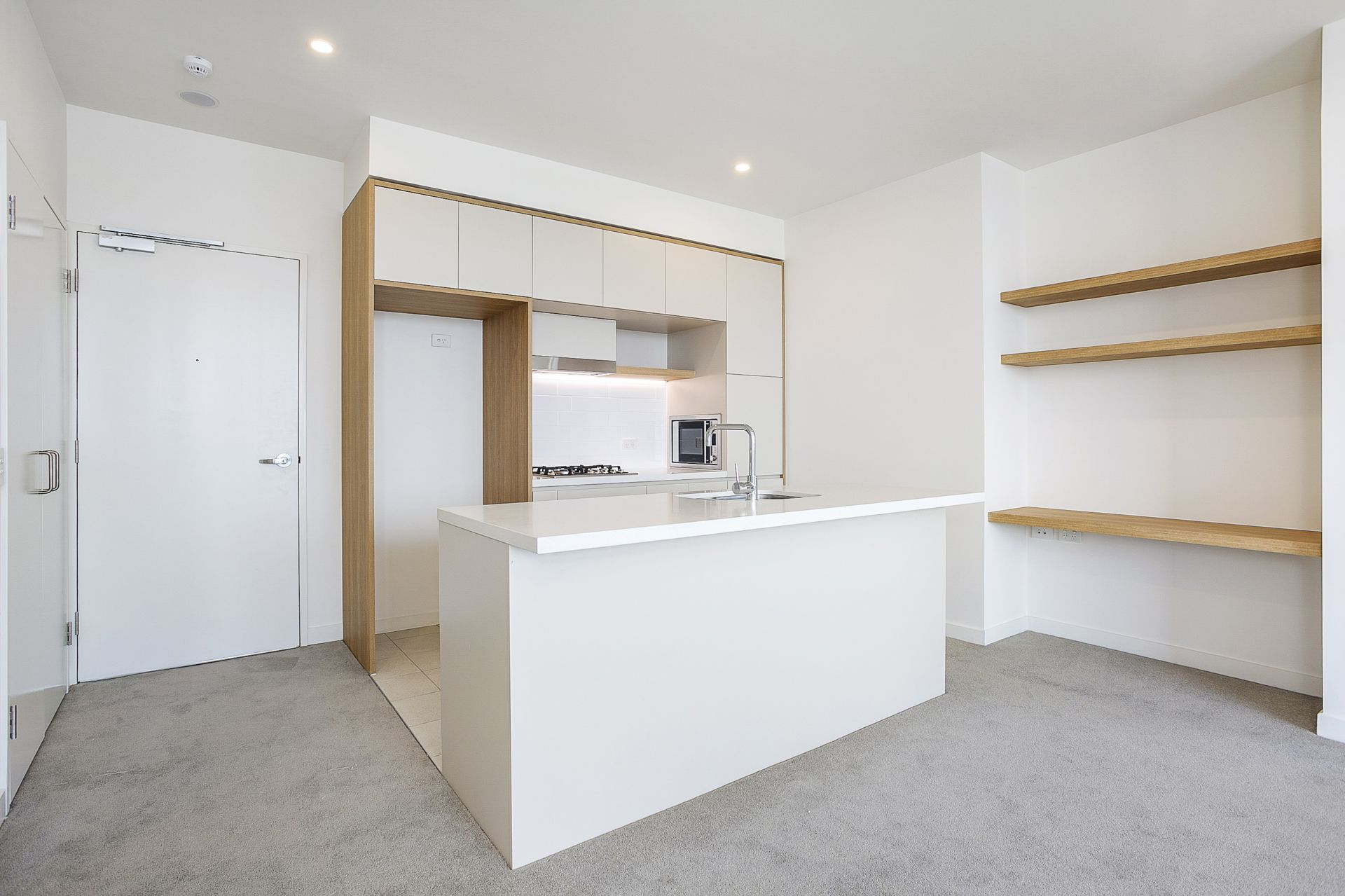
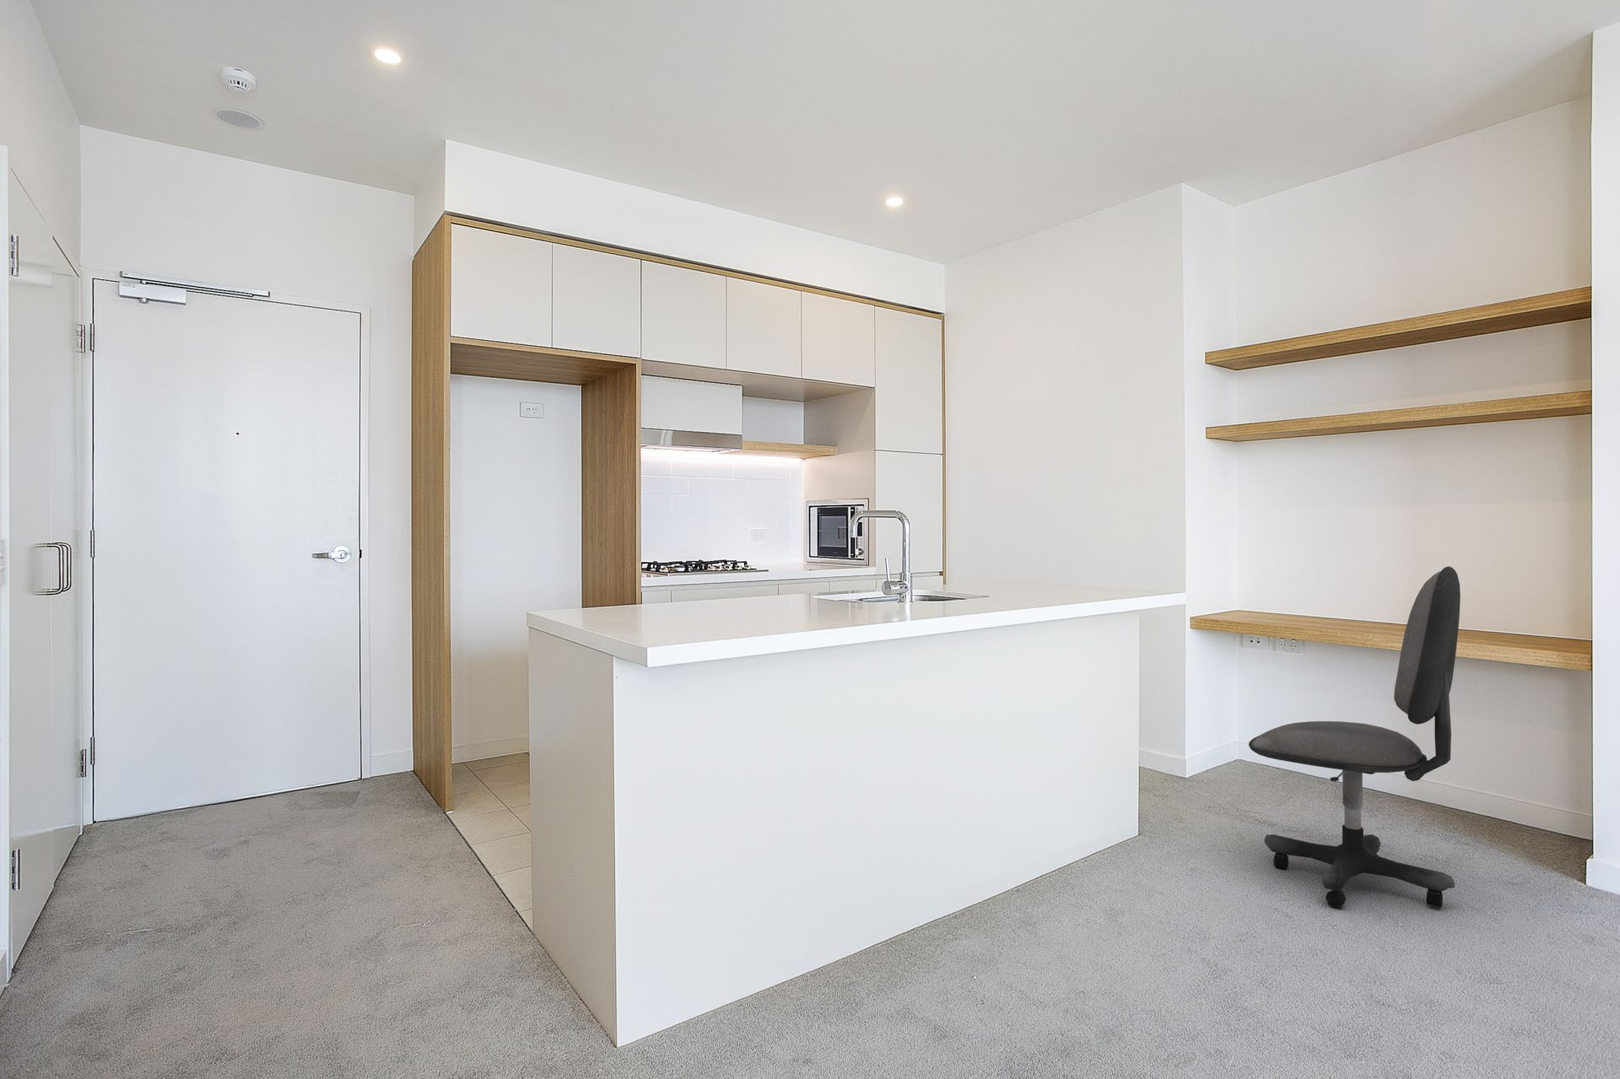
+ office chair (1349, 725)
